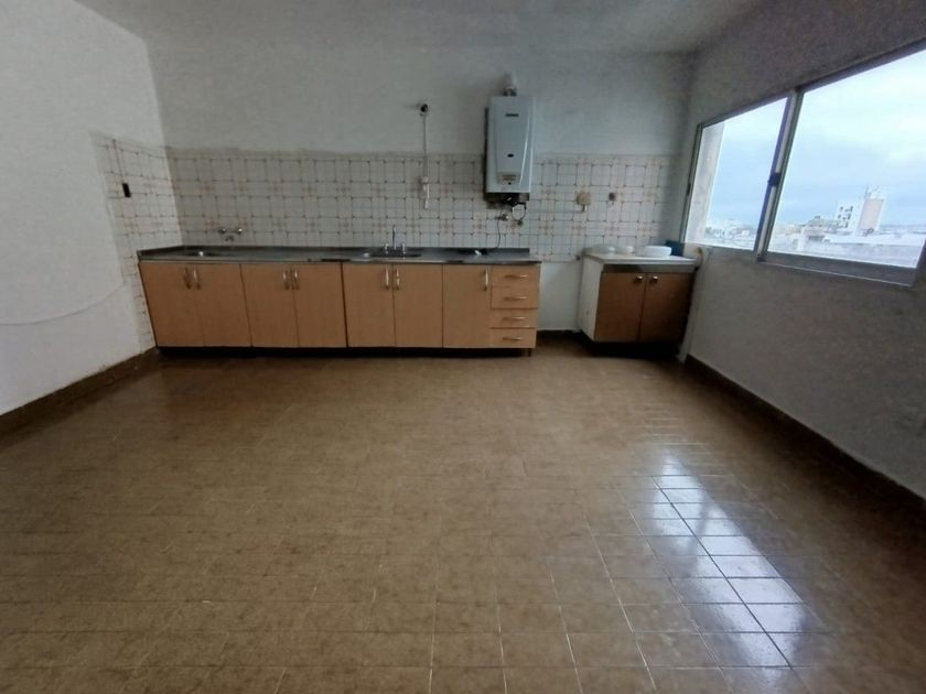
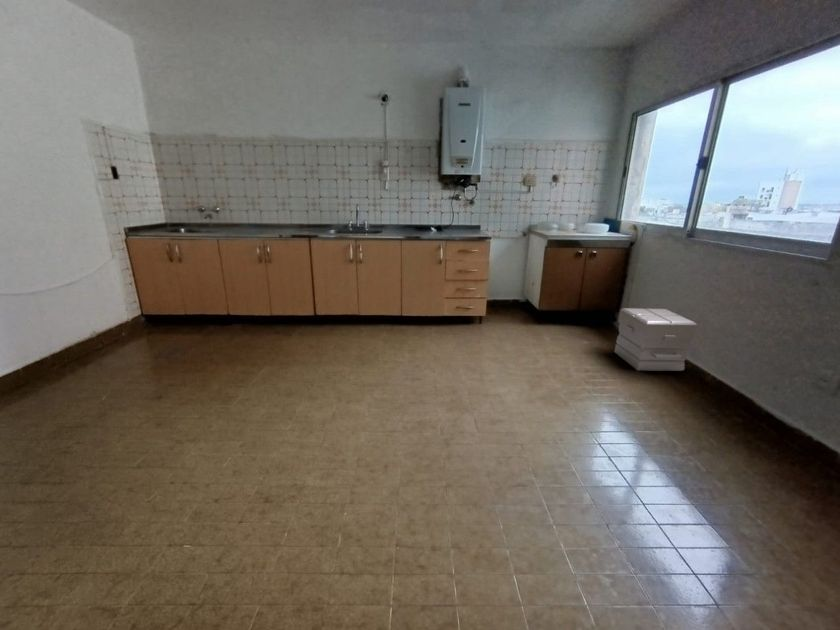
+ cardboard box (652, 338)
